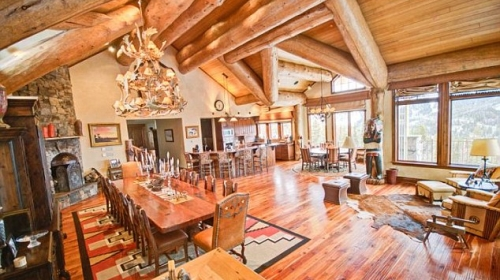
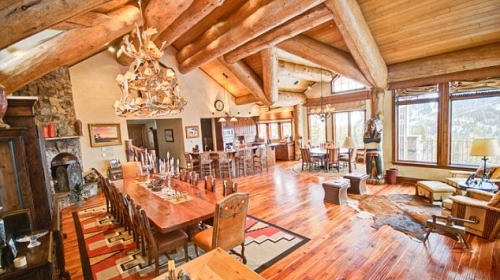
+ indoor plant (77, 194)
